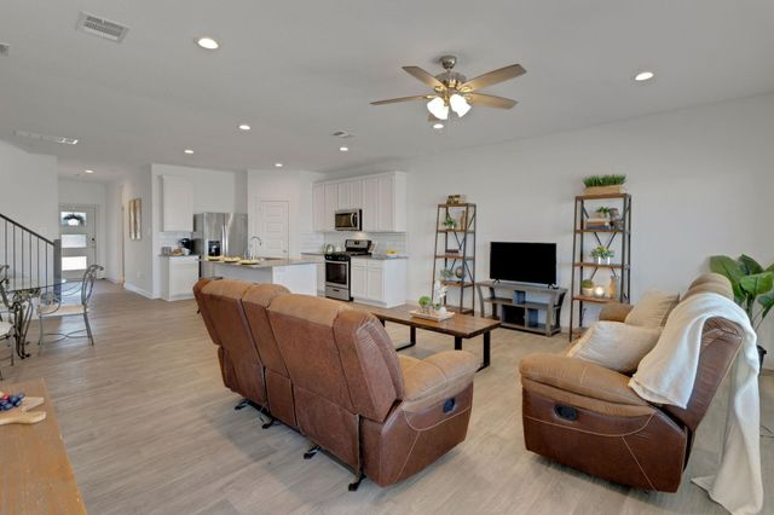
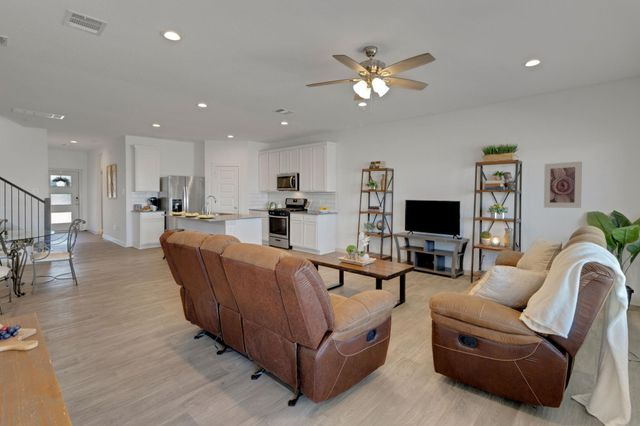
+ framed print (562, 185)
